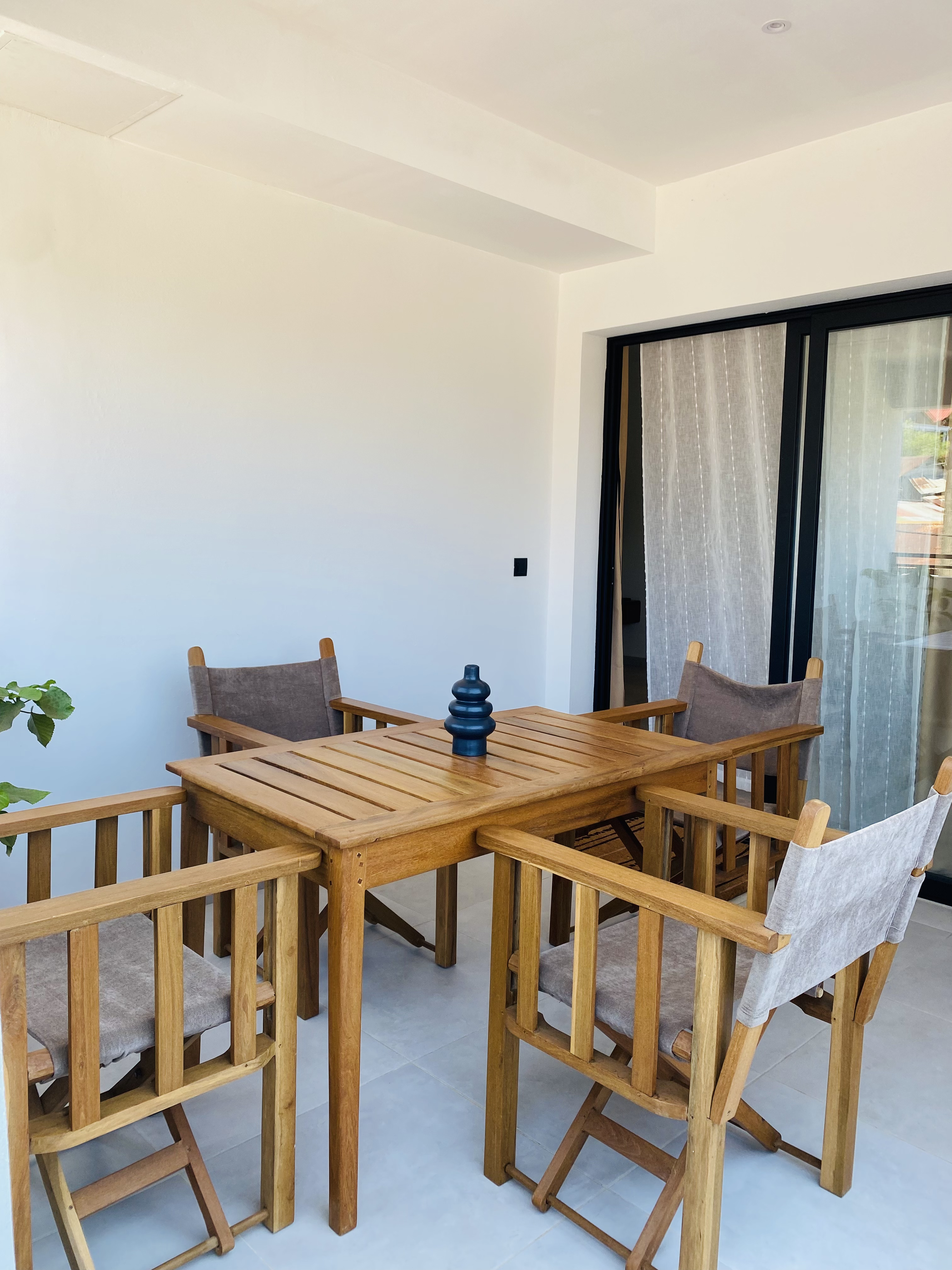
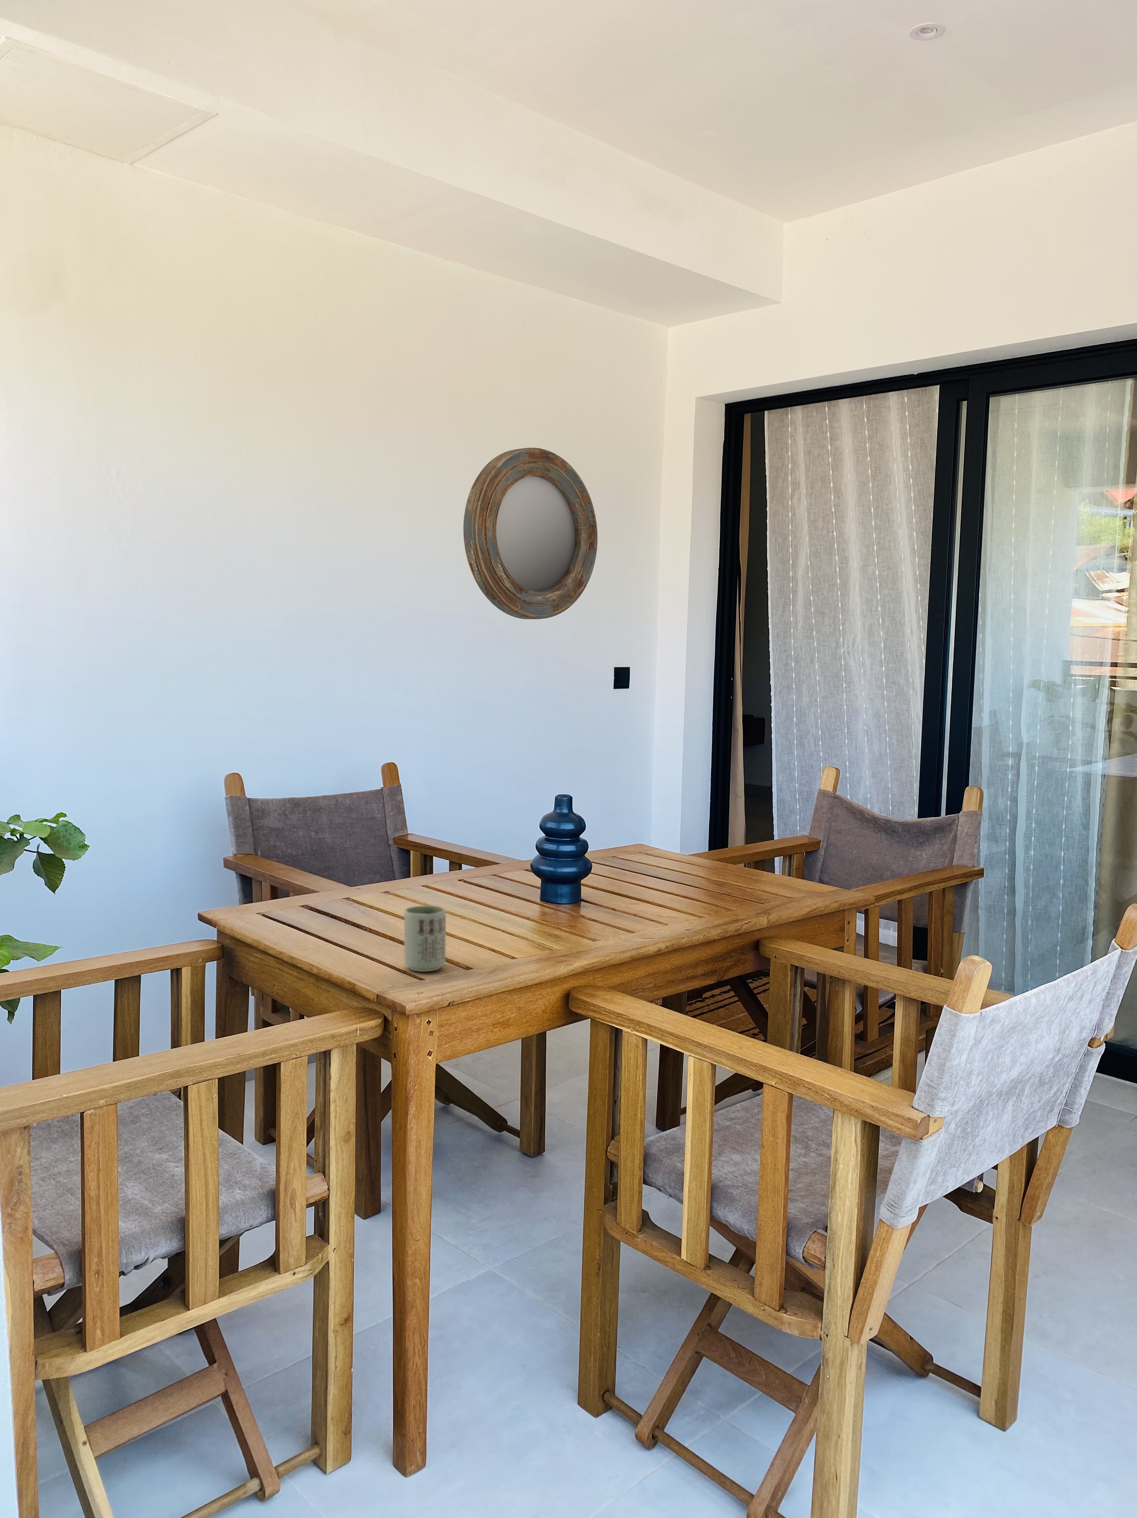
+ home mirror (534, 534)
+ cup (425, 938)
